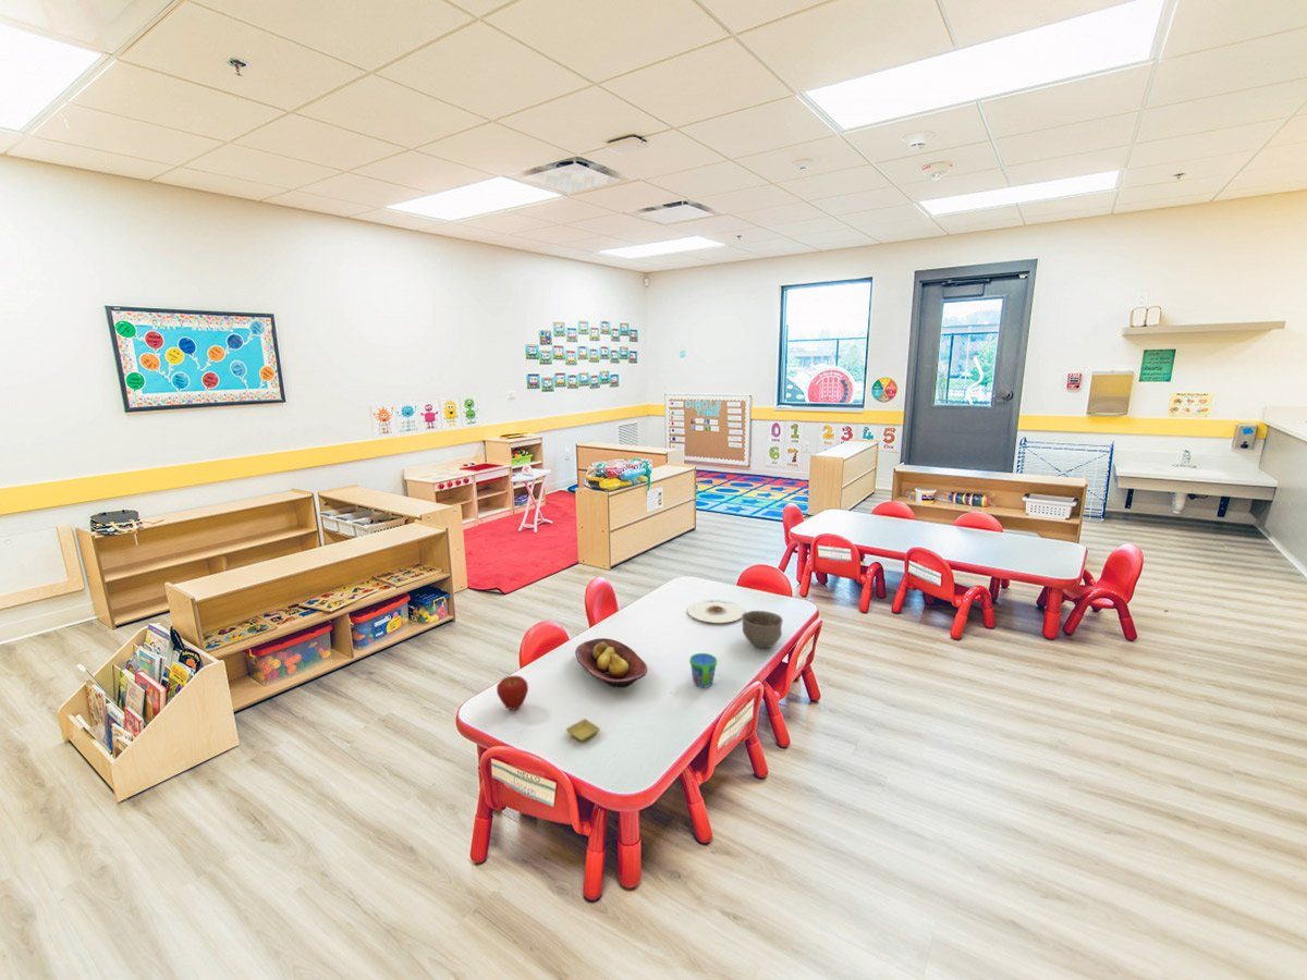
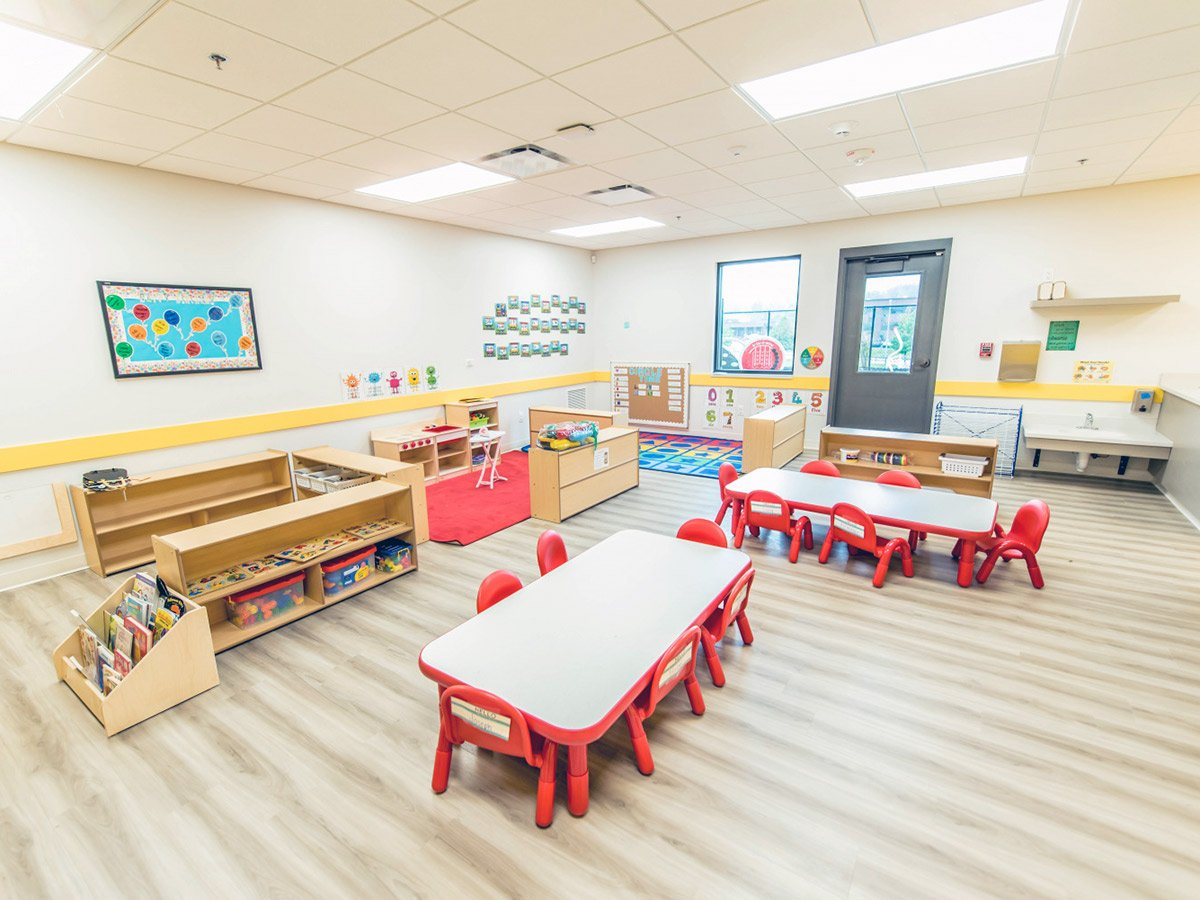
- saucer (583, 731)
- snack cup (703, 671)
- plate (716, 609)
- bowl (761, 630)
- fruit bowl (610, 660)
- apple (512, 693)
